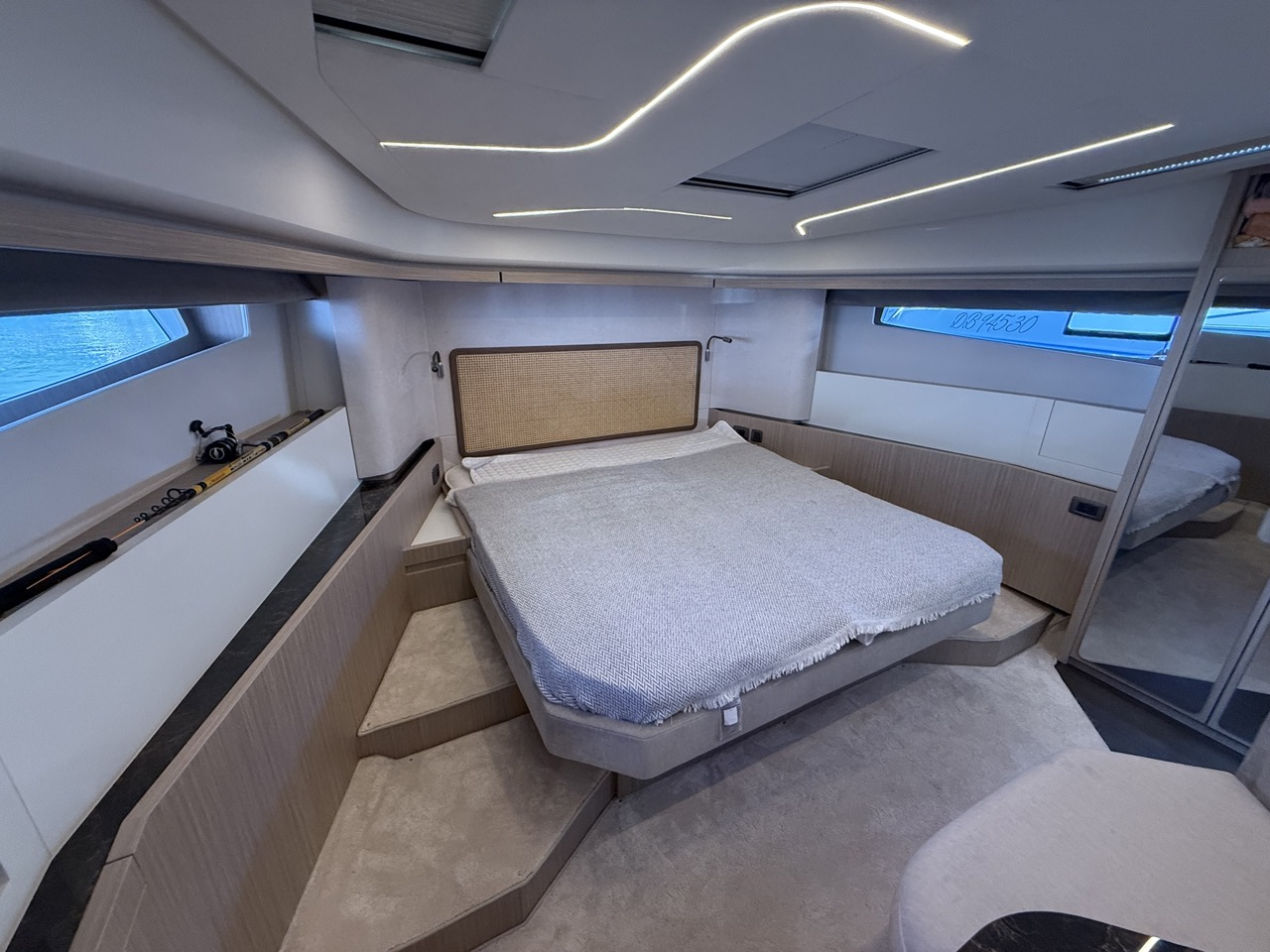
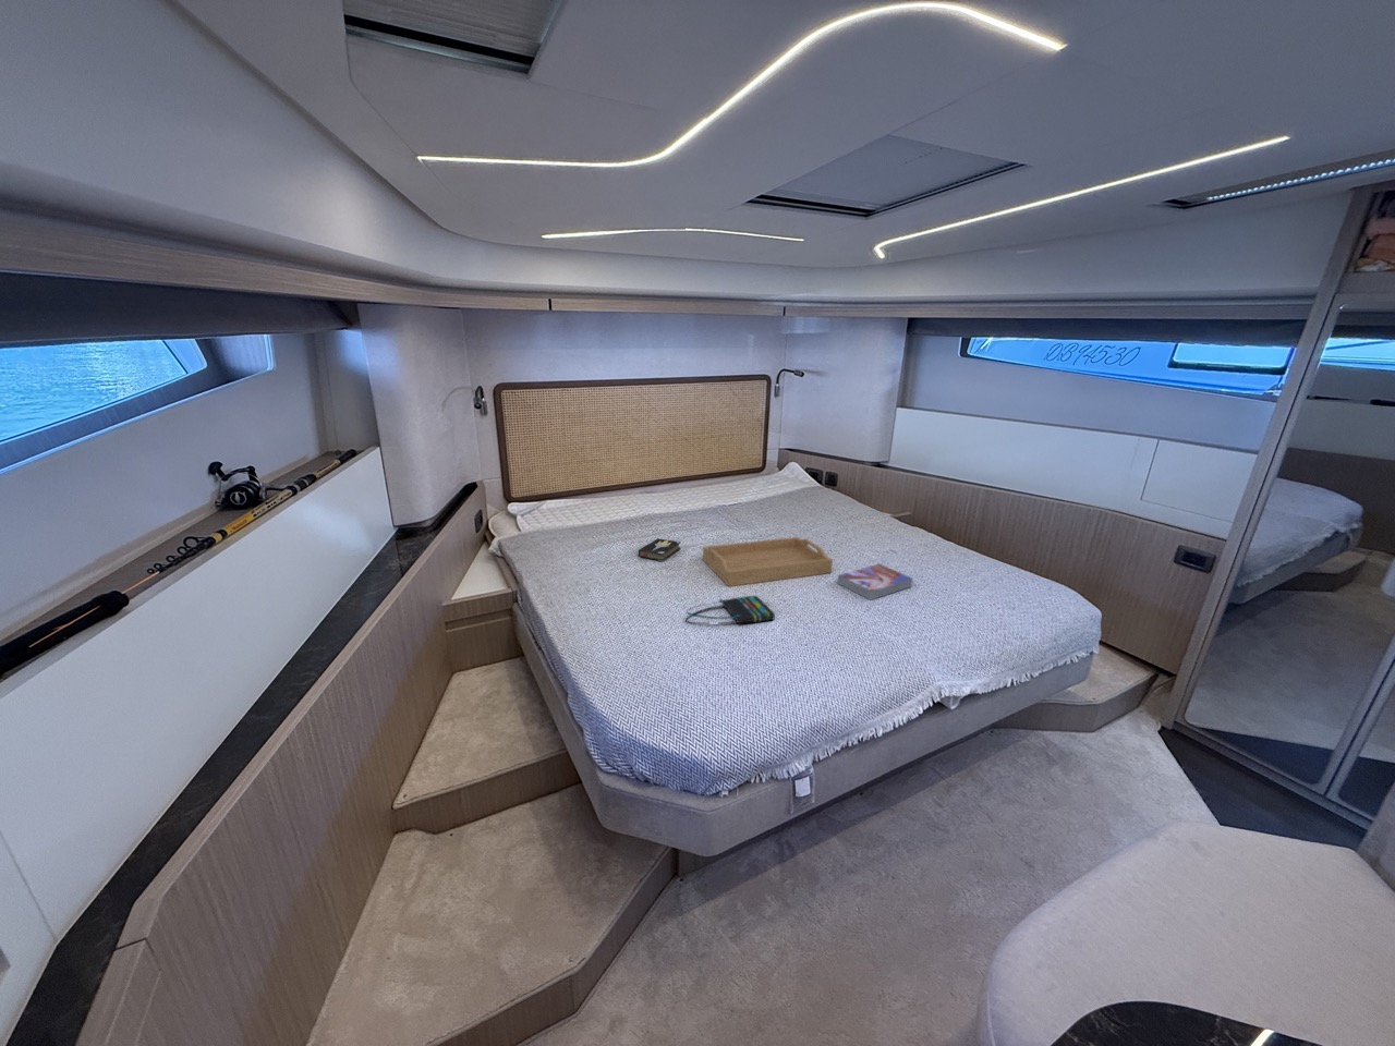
+ serving tray (767, 557)
+ tote bag (727, 609)
+ hardback book (659, 548)
+ textbook (874, 581)
